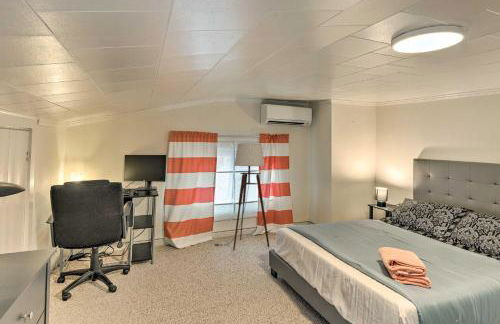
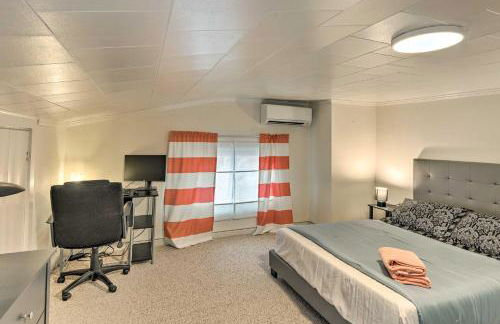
- floor lamp (241, 194)
